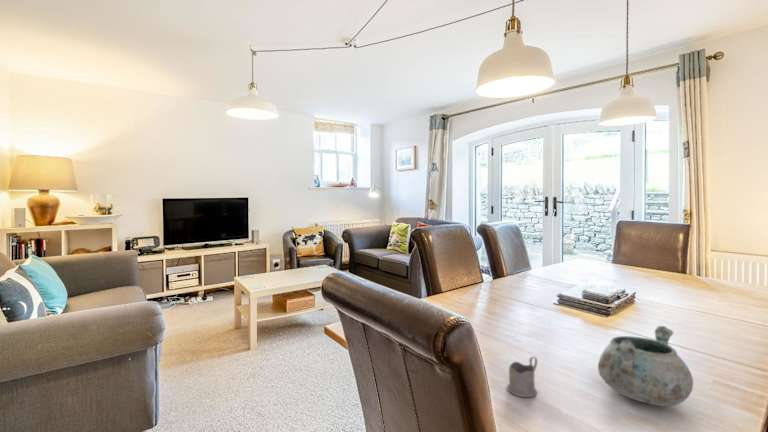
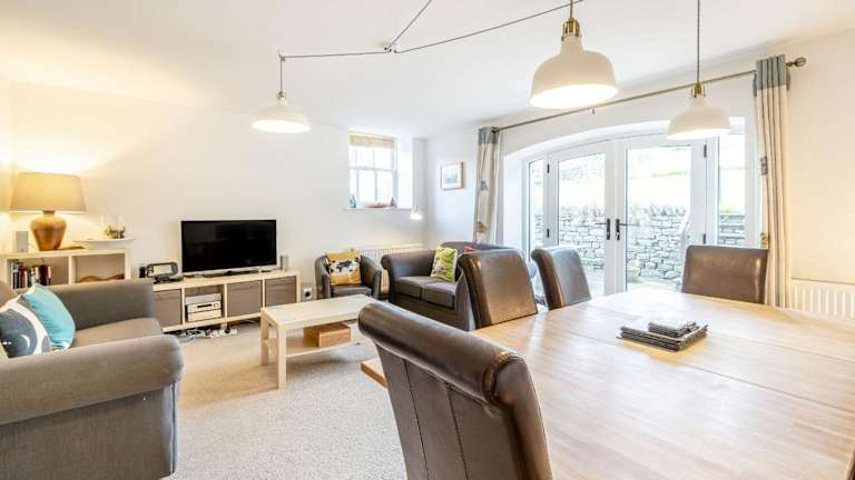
- decorative bowl (643, 363)
- tea glass holder (524, 370)
